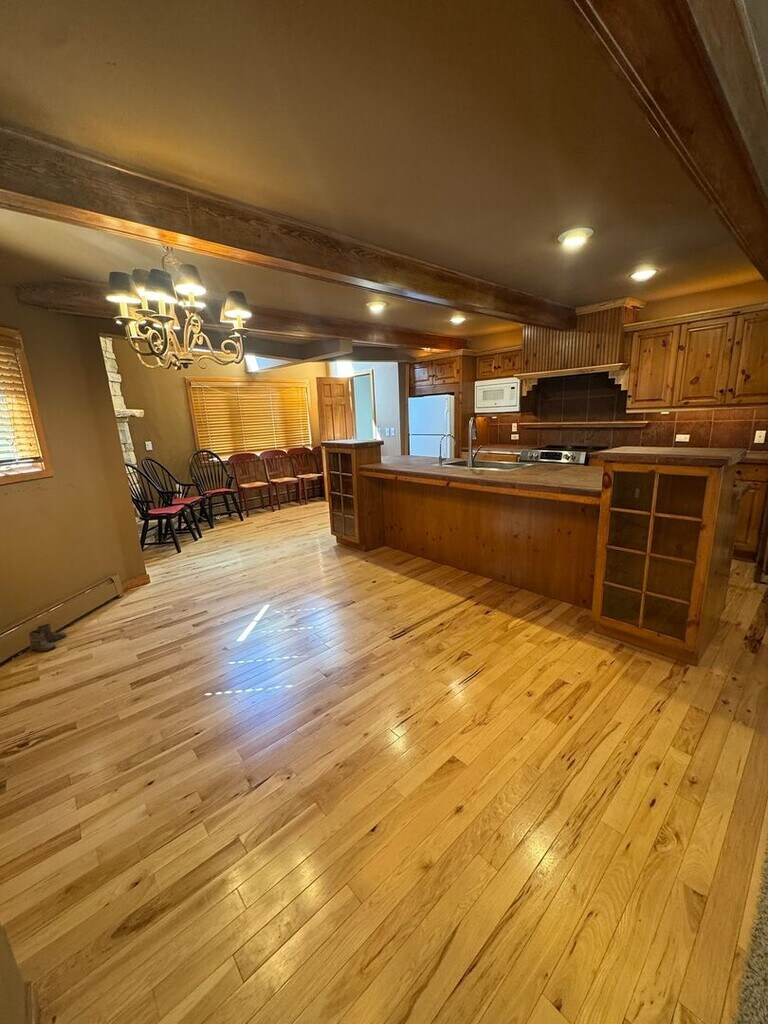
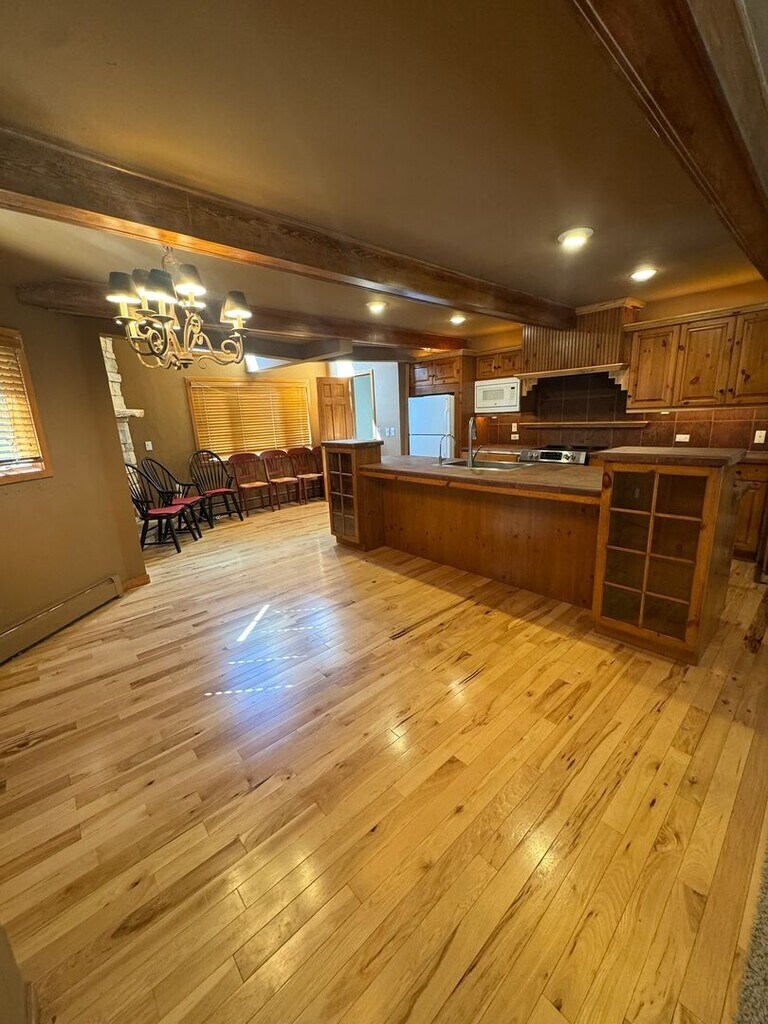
- boots (46, 636)
